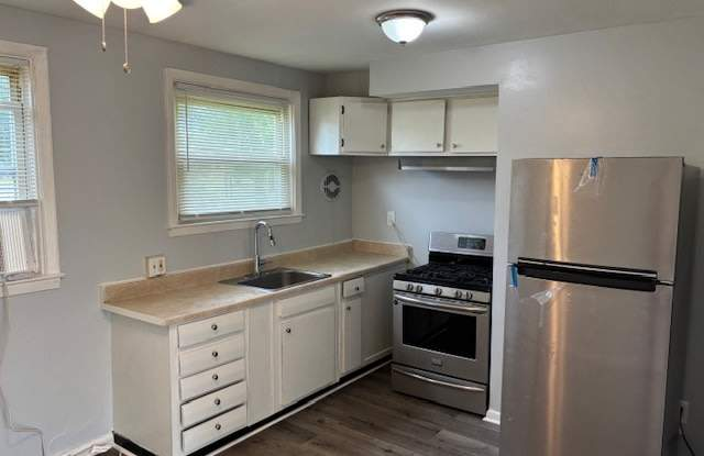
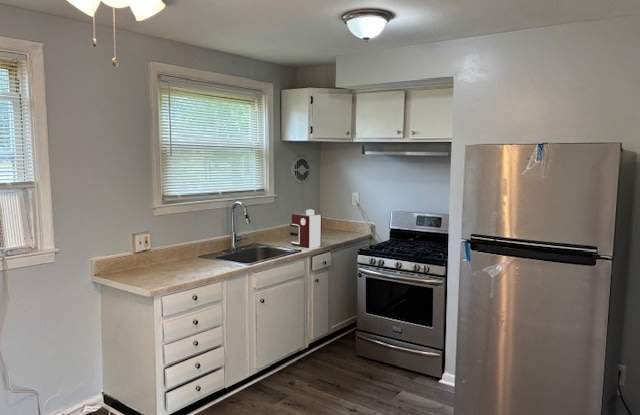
+ coffee maker (302, 227)
